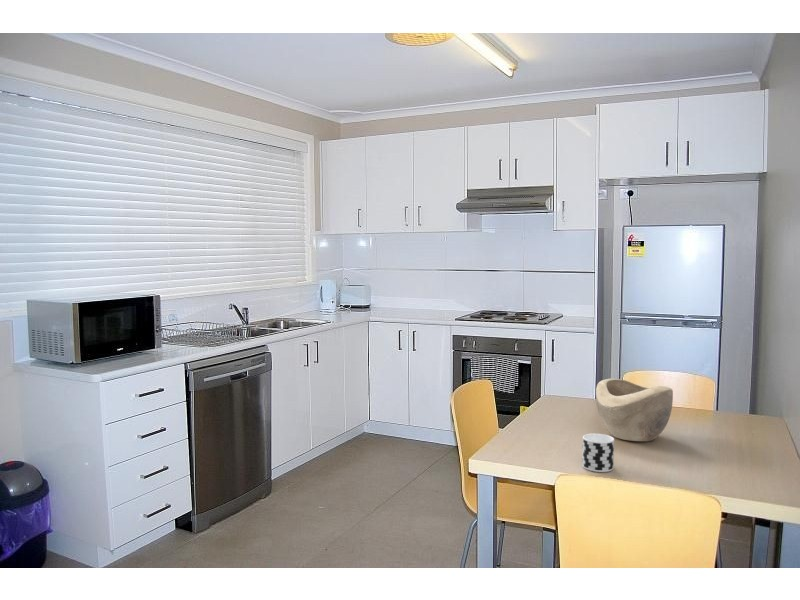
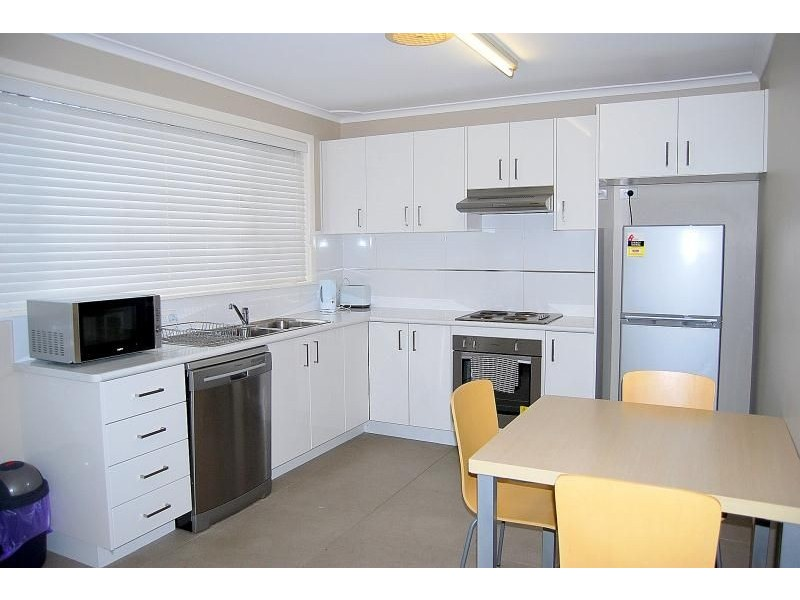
- cup (598, 451)
- decorative bowl (633, 409)
